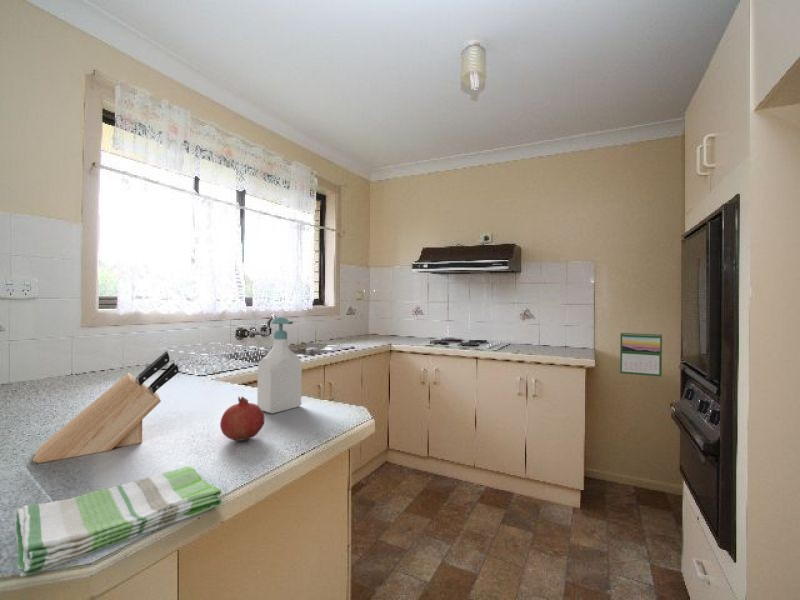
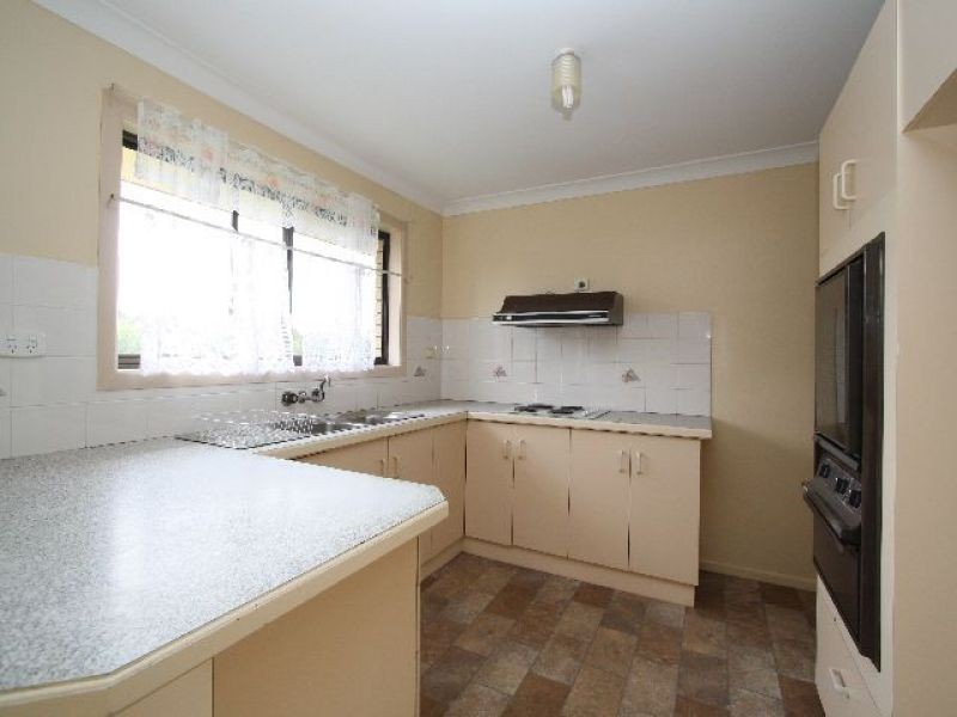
- calendar (640, 353)
- fruit (242, 417)
- soap bottle (282, 362)
- dish towel (123, 503)
- knife block (113, 399)
